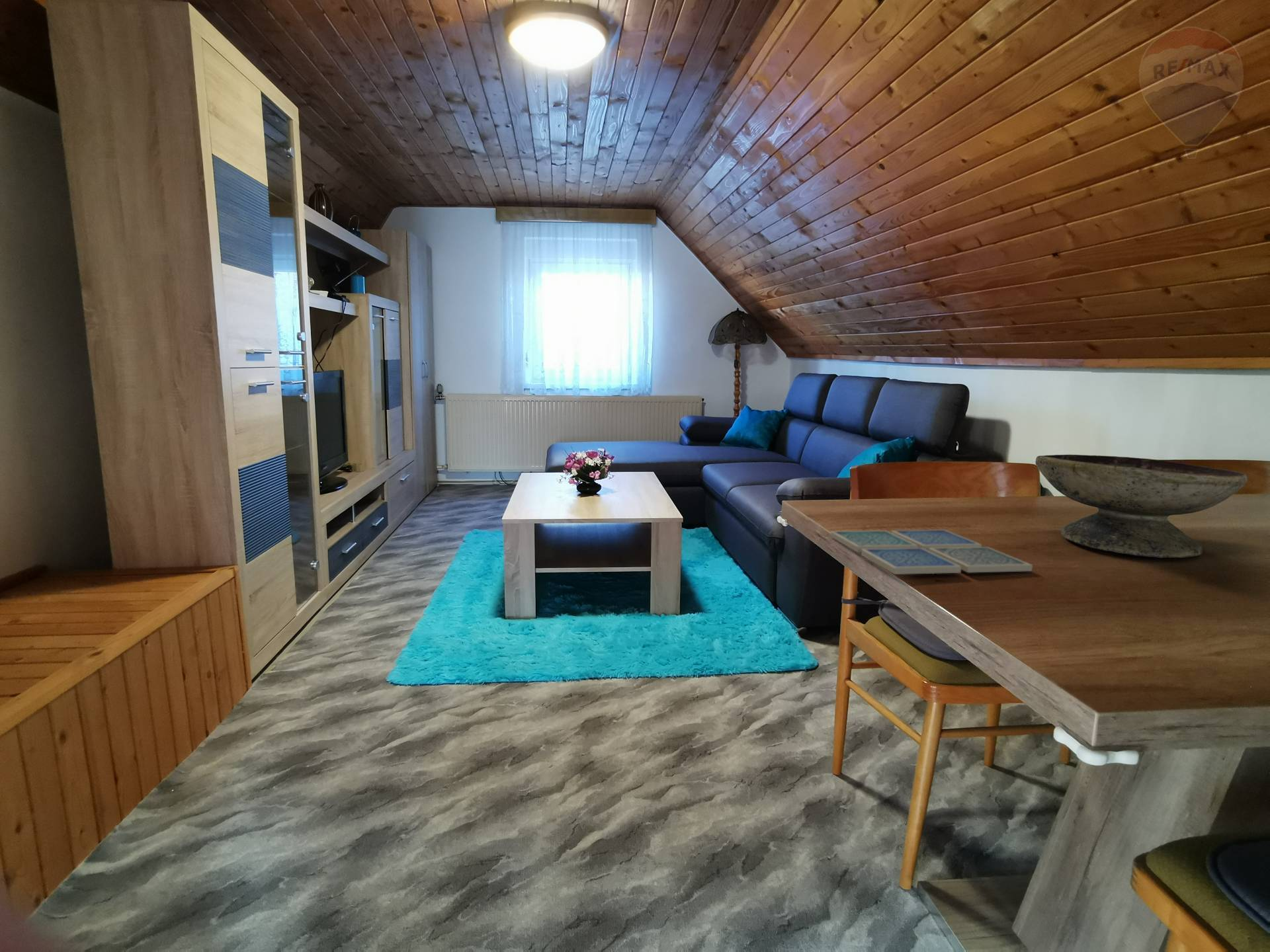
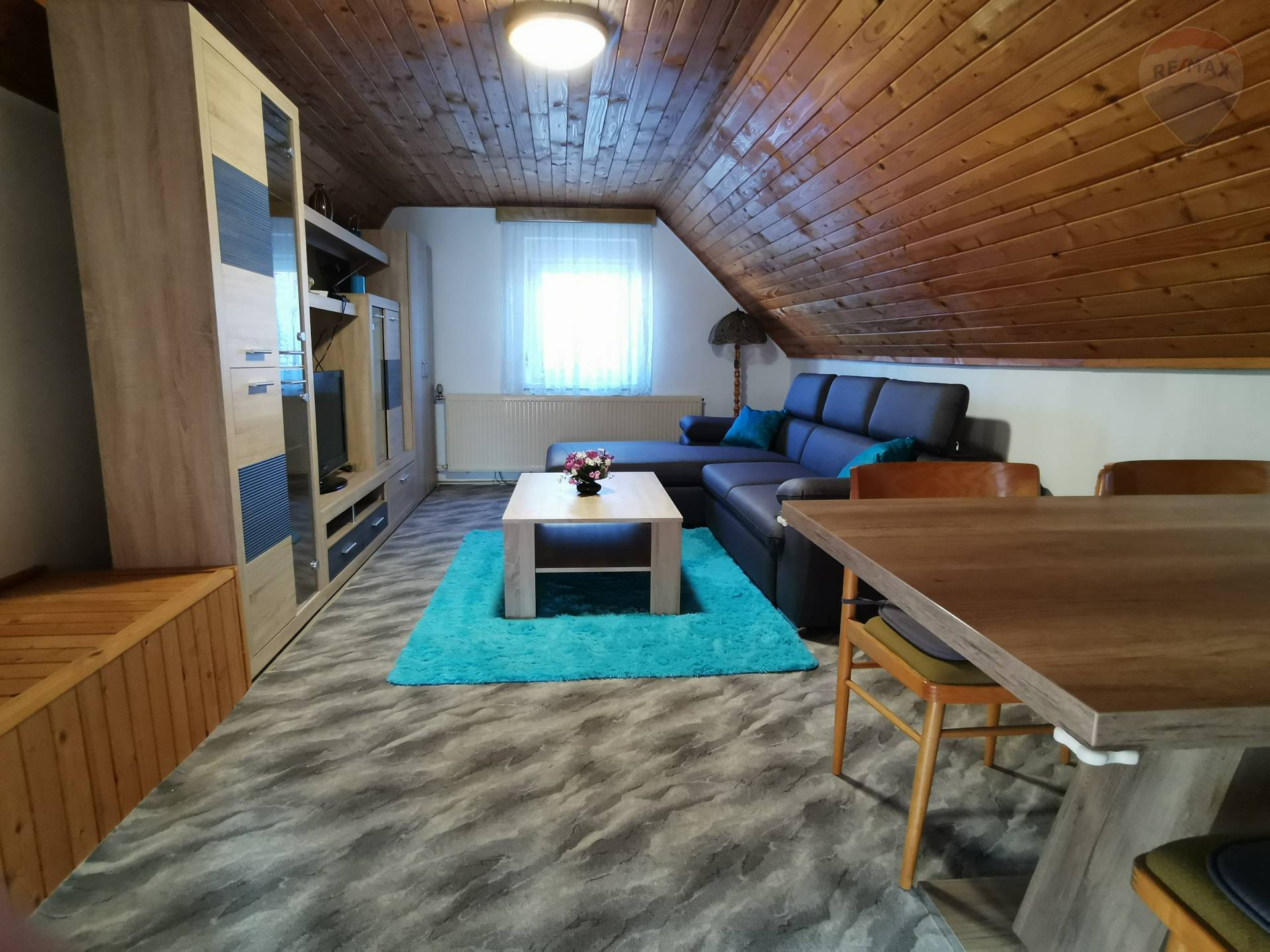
- decorative bowl (1130, 500)
- drink coaster (923, 549)
